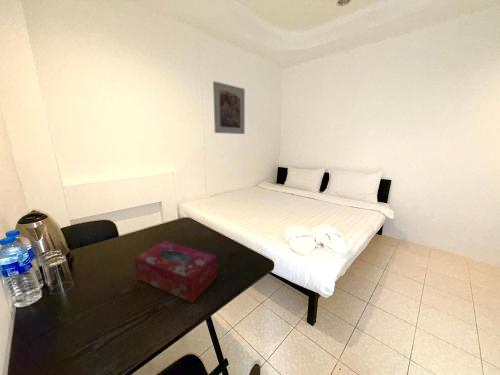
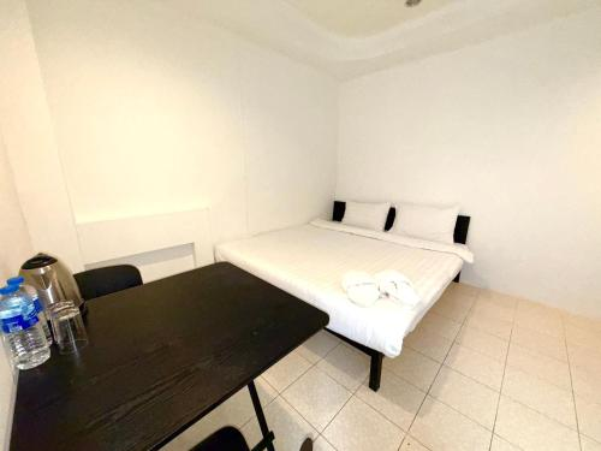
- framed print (230, 110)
- tissue box (176, 267)
